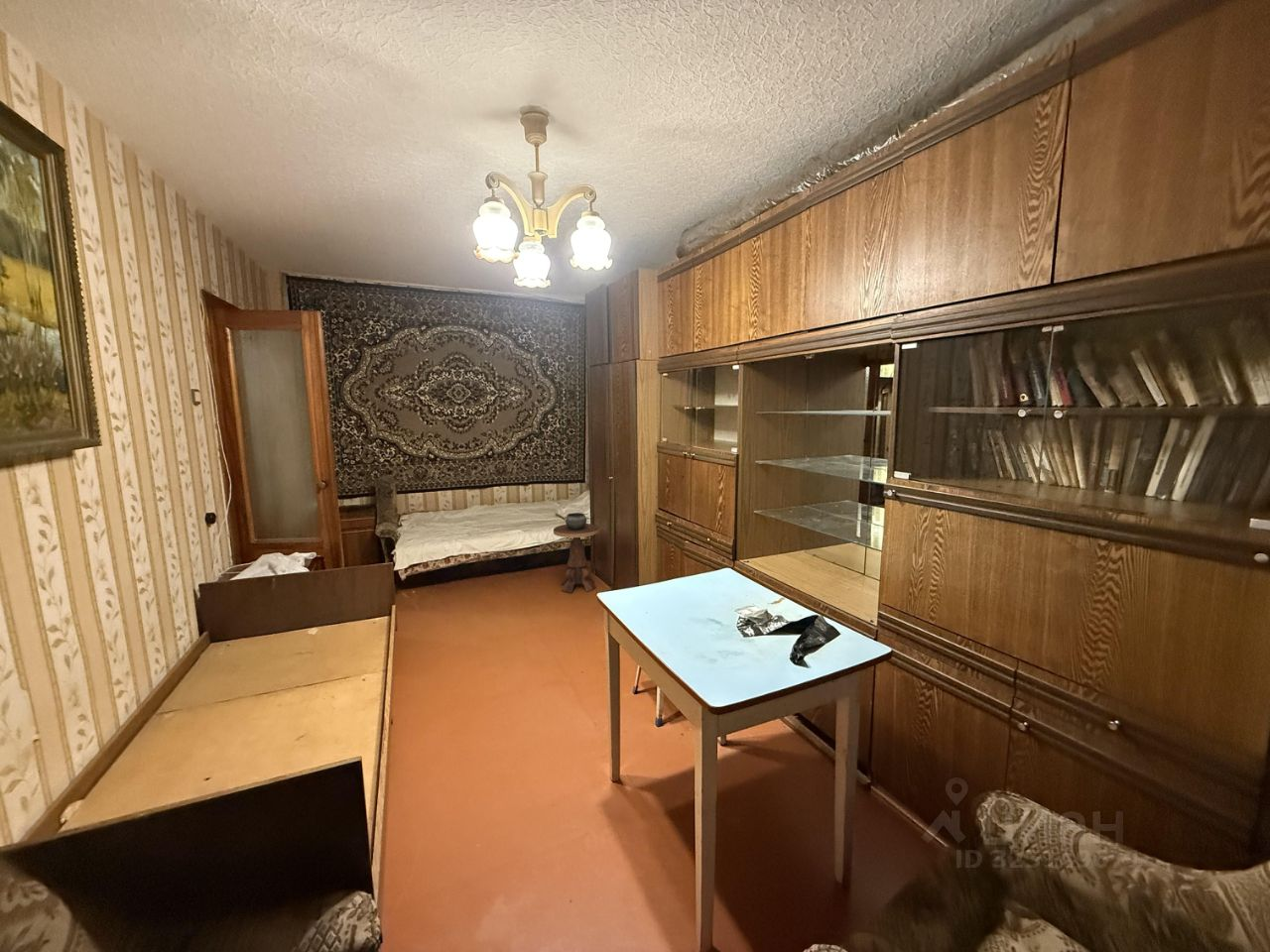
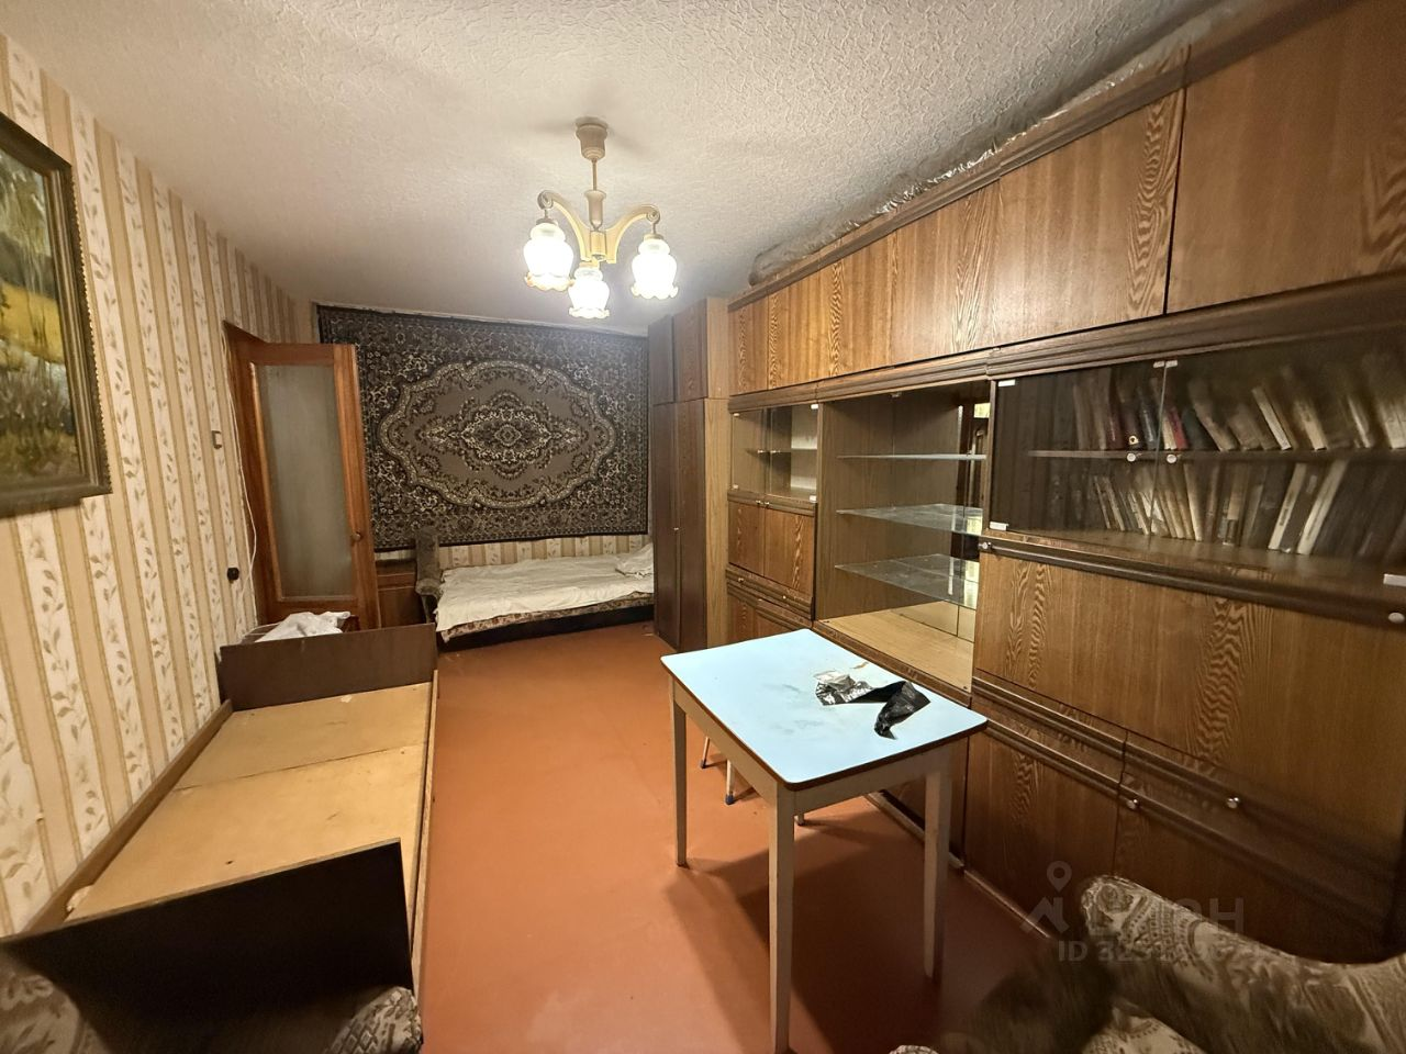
- side table (576, 550)
